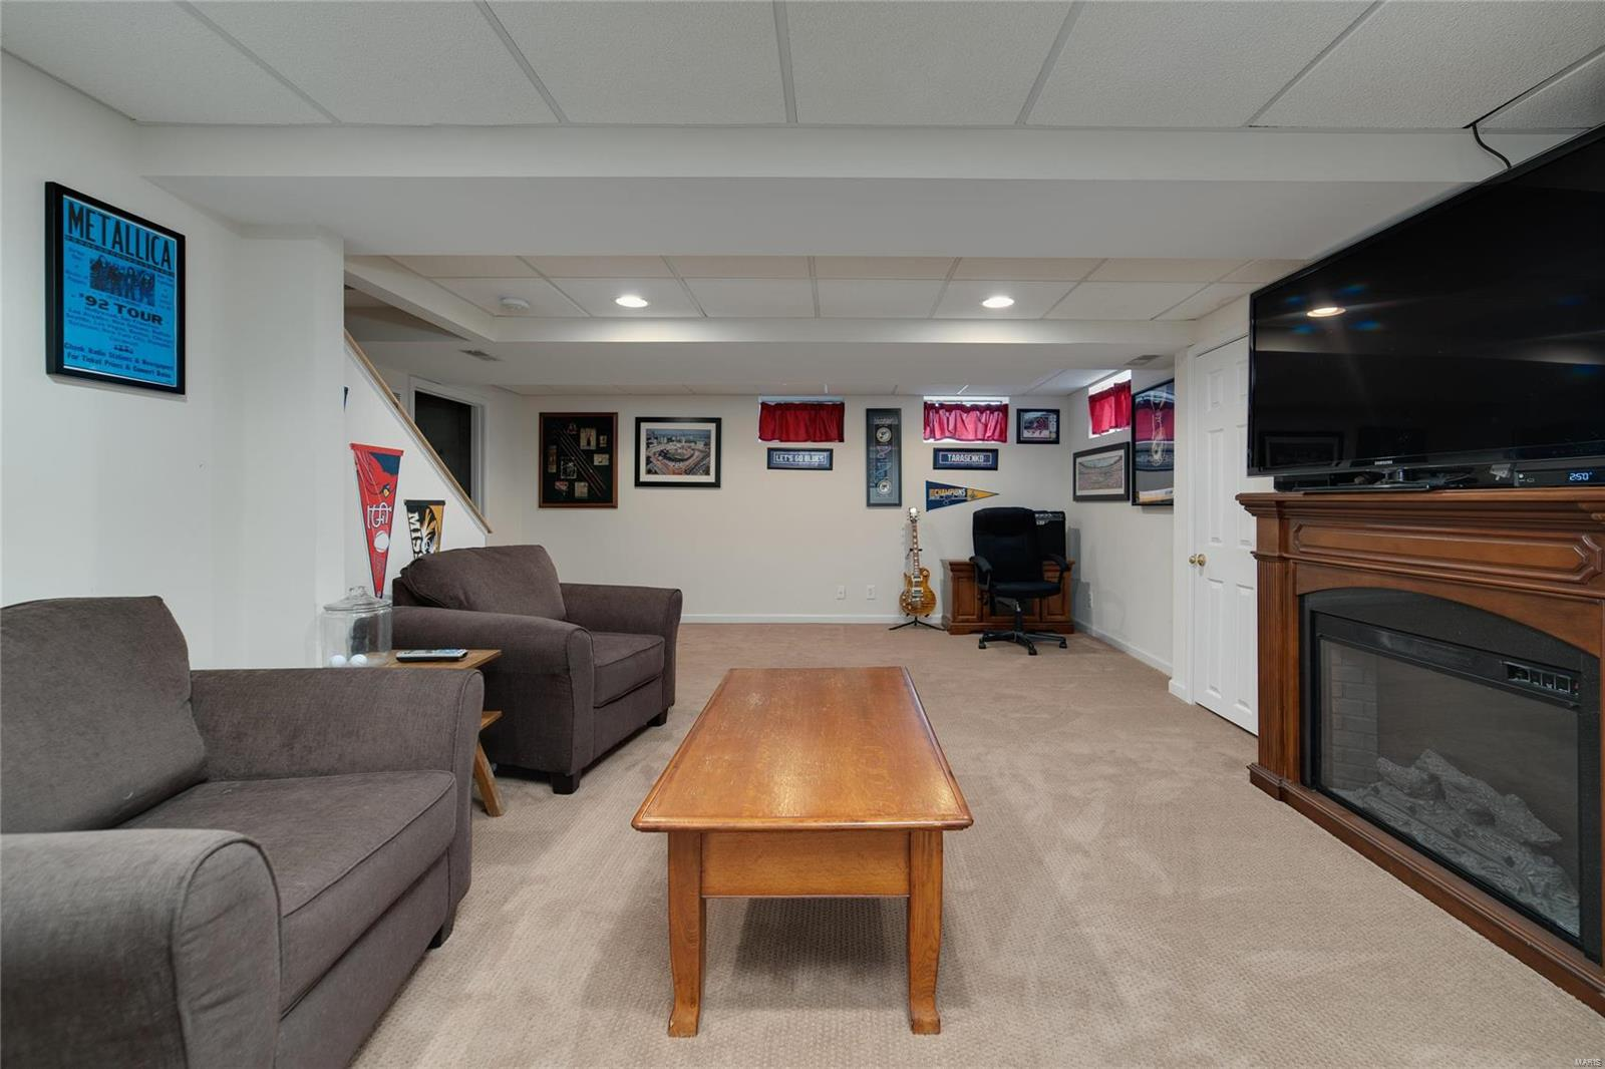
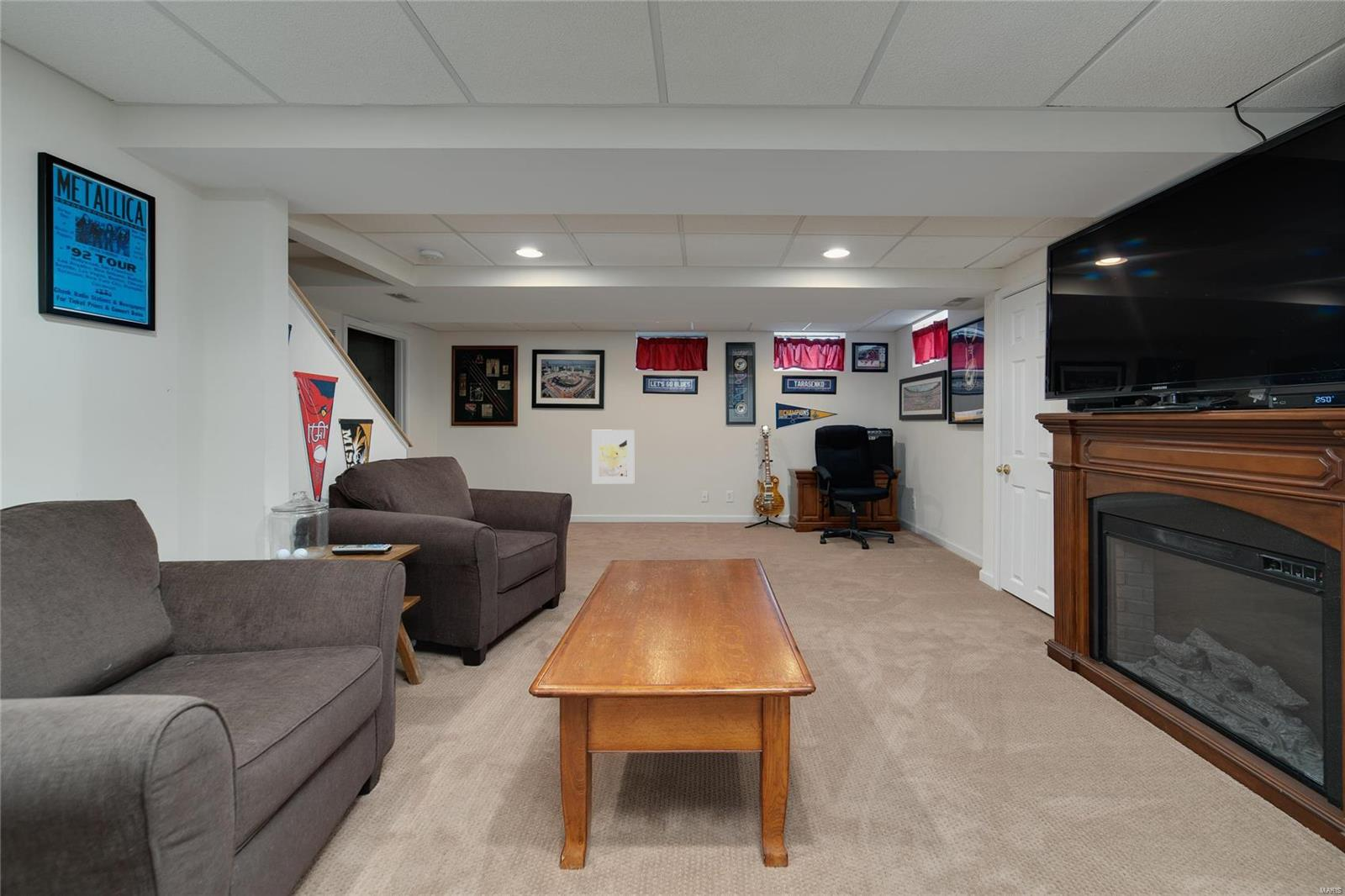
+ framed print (613, 456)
